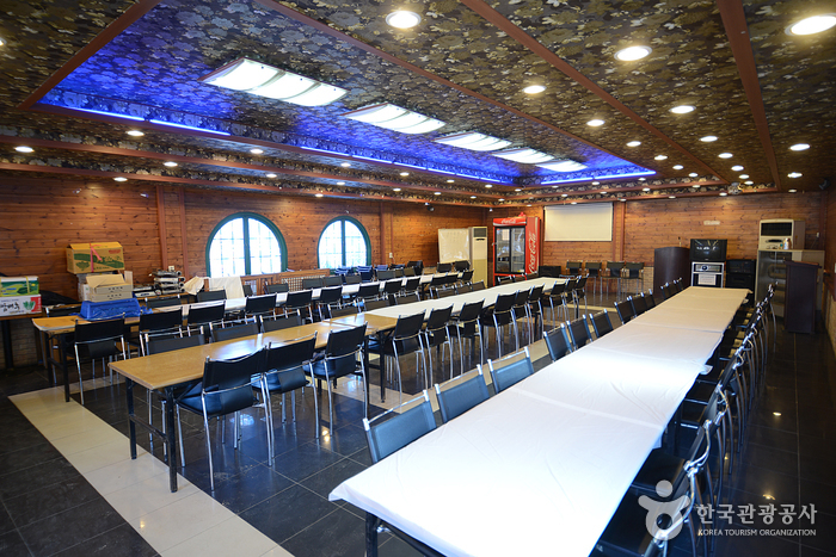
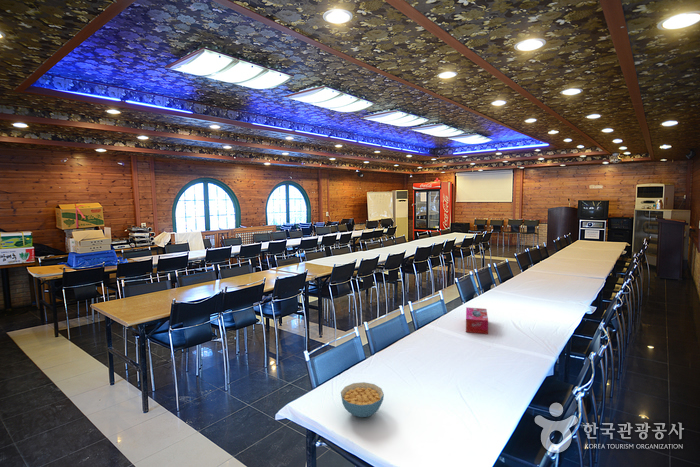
+ tissue box (476, 319)
+ cereal bowl (362, 403)
